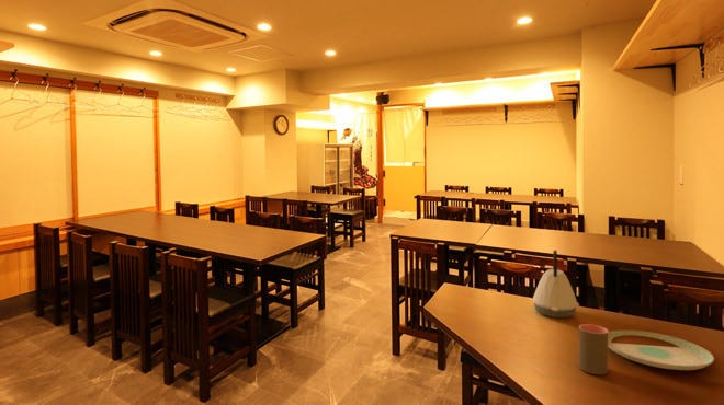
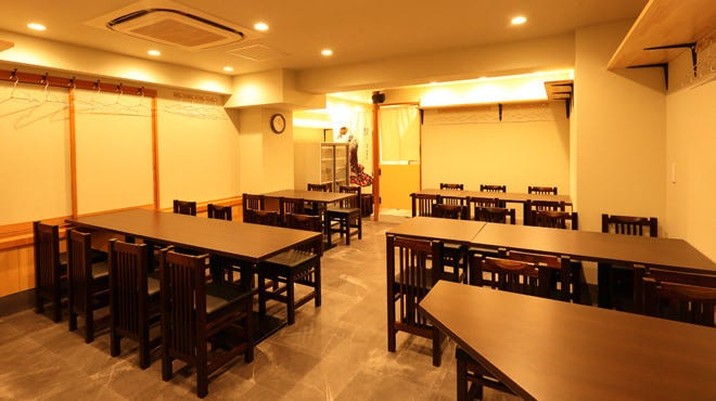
- kettle (554, 281)
- plate (654, 349)
- cup (592, 348)
